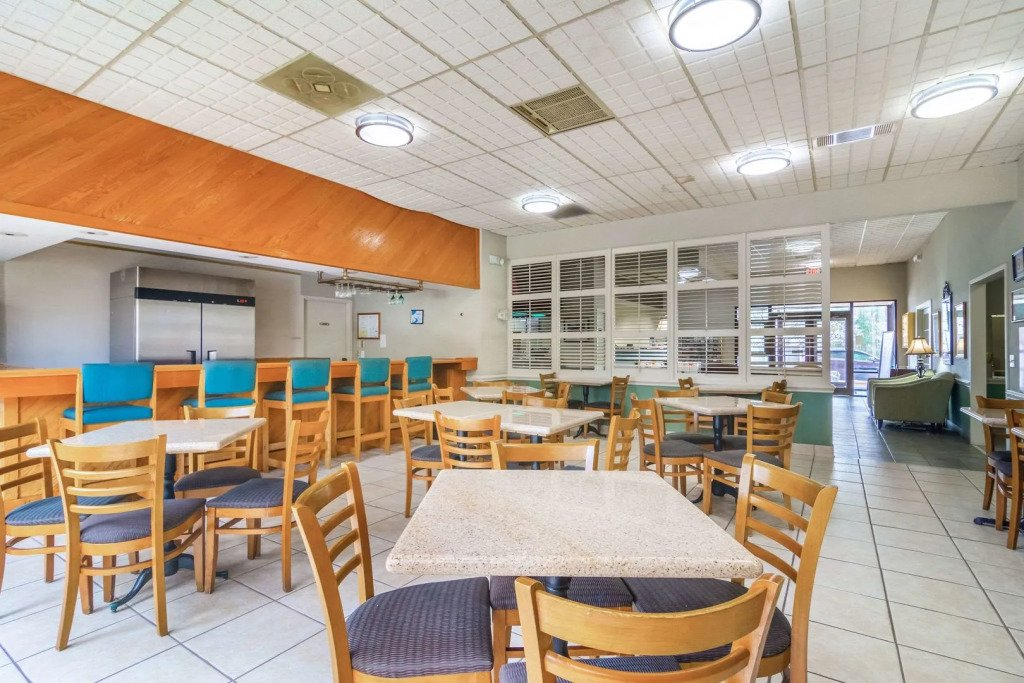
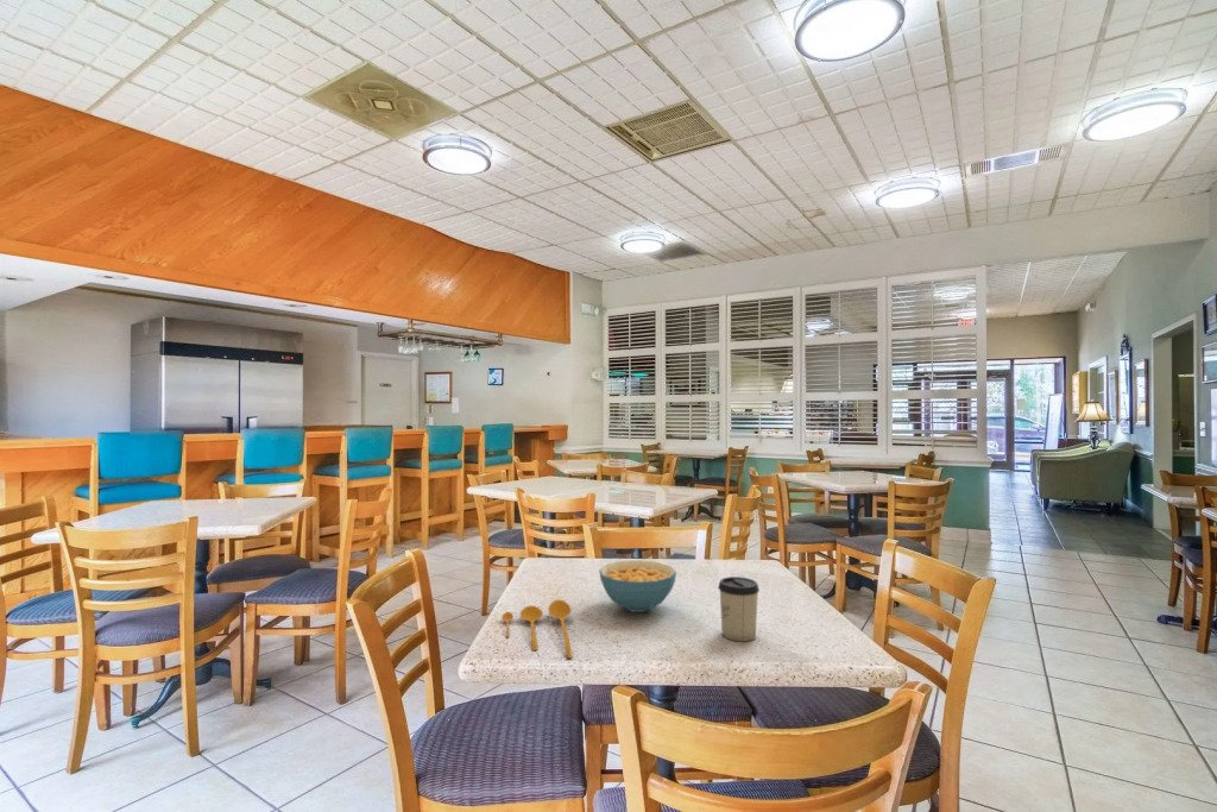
+ cereal bowl (637, 588)
+ cup (738, 608)
+ spoon (534, 628)
